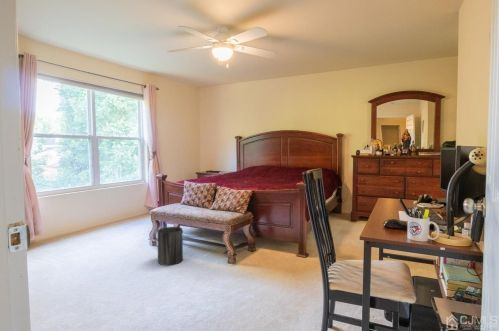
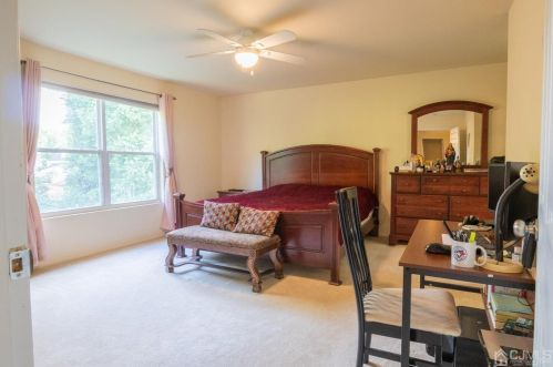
- trash can (170, 245)
